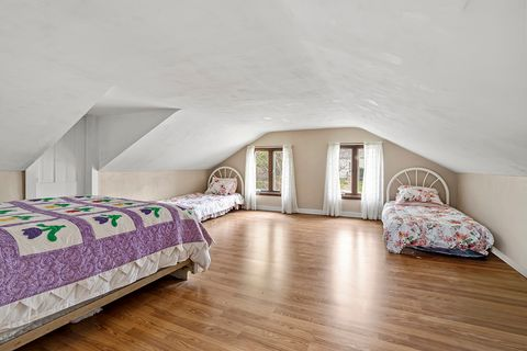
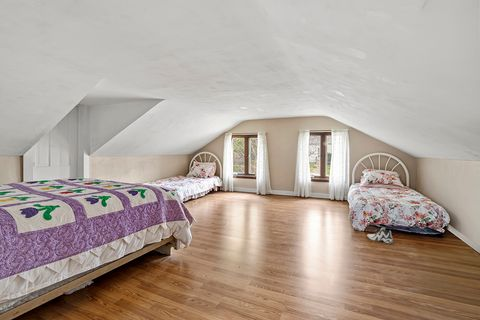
+ sneaker (379, 233)
